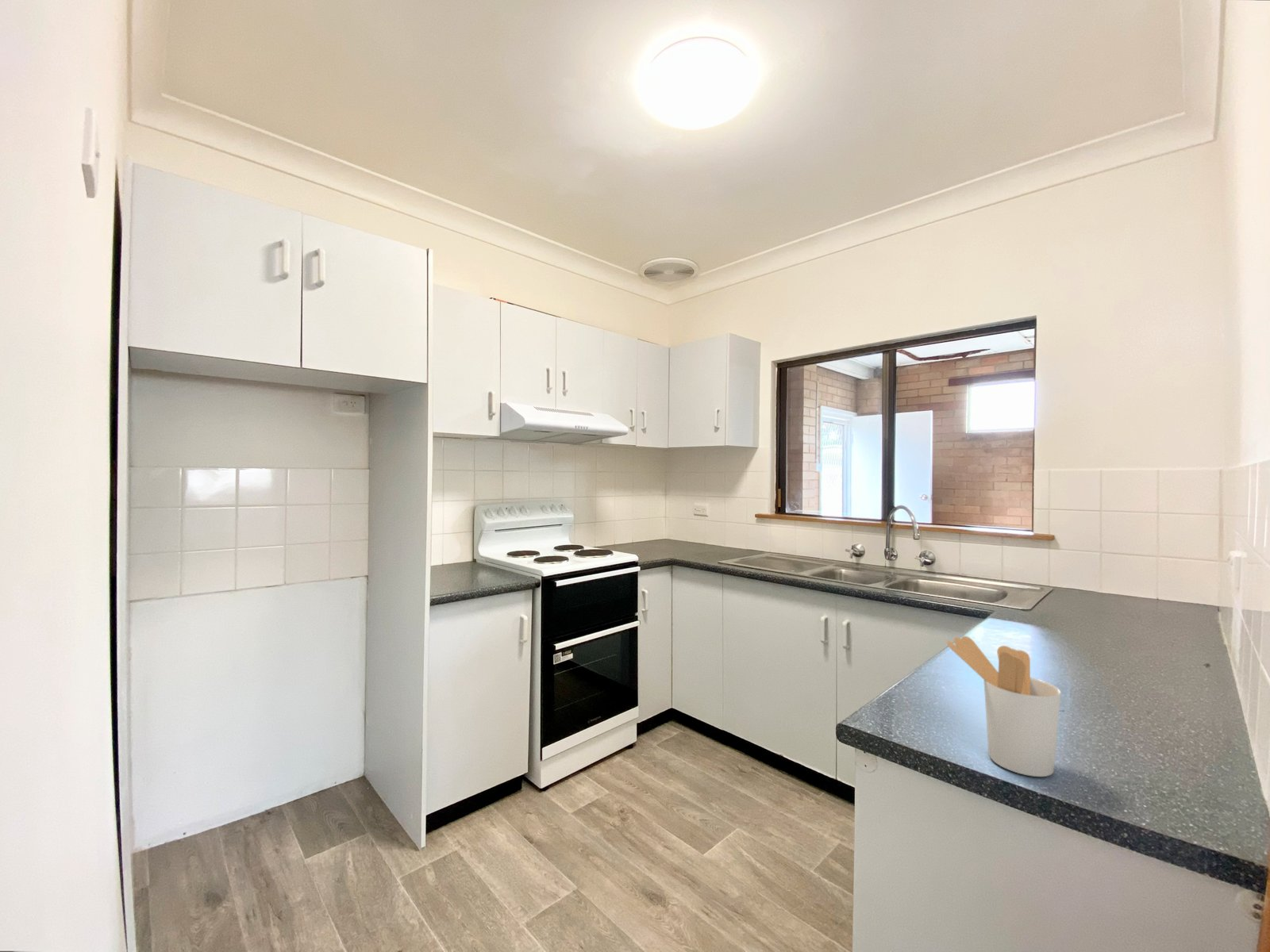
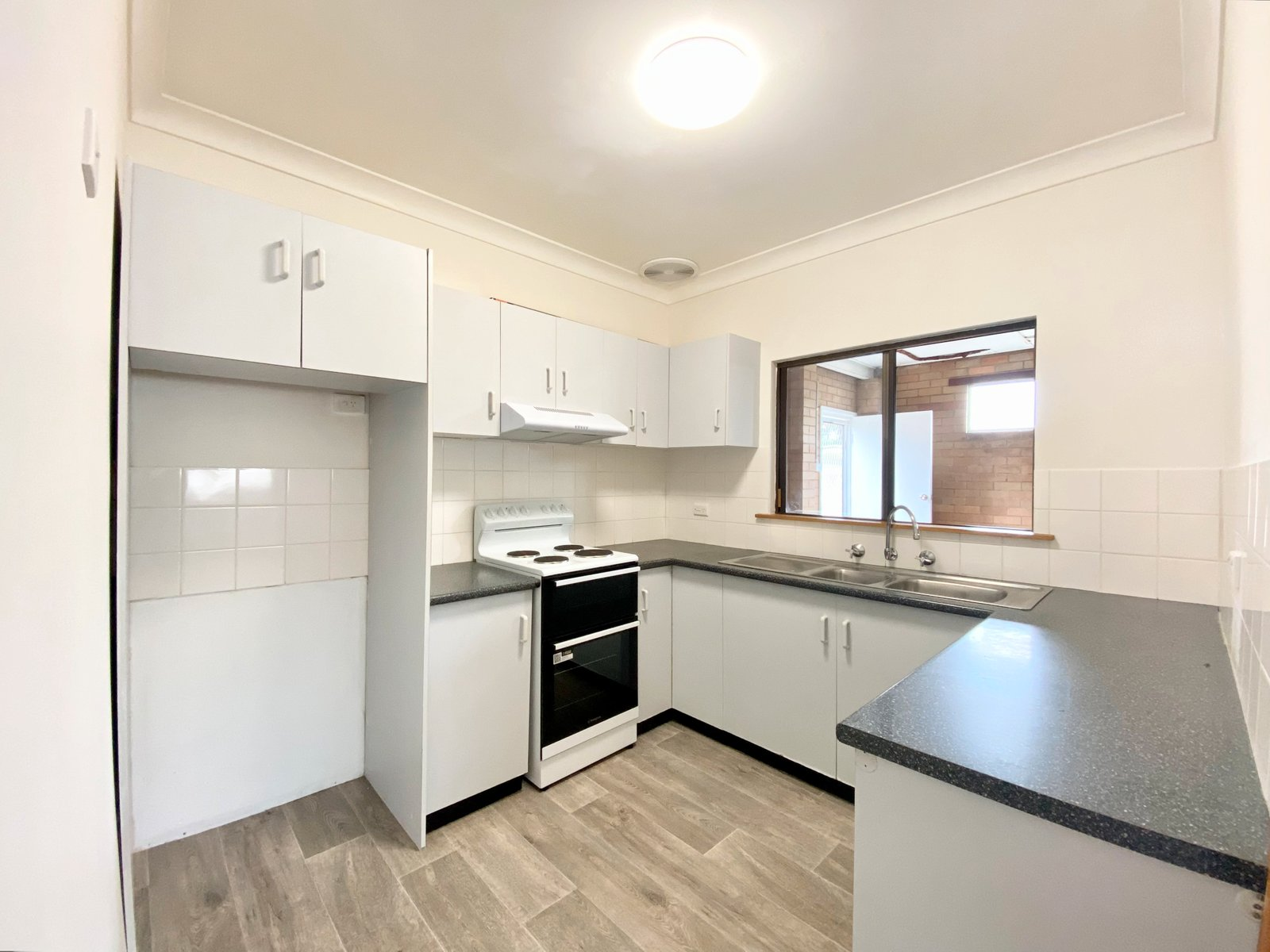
- utensil holder (1001, 699)
